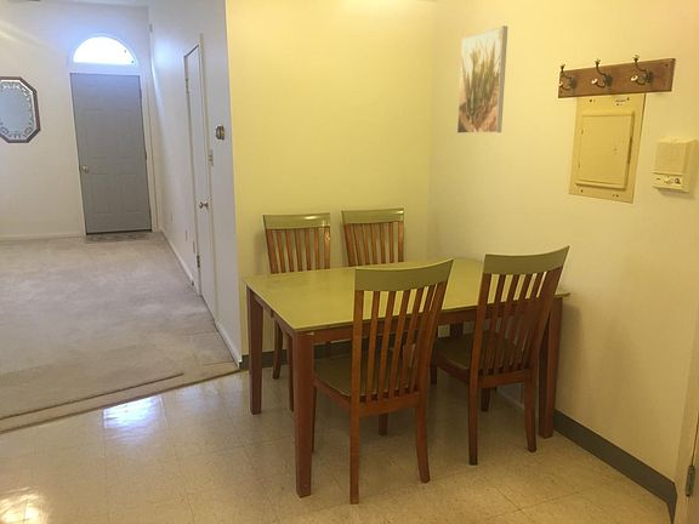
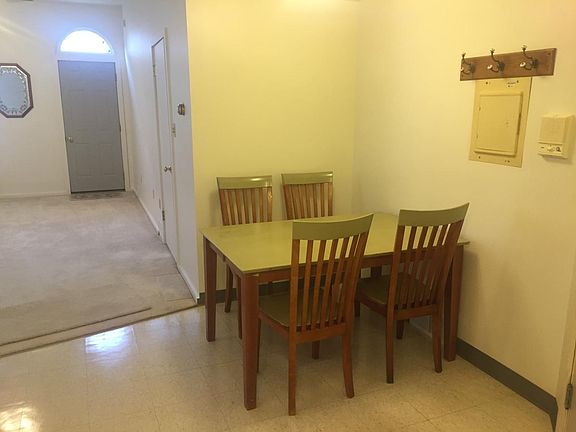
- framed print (481, 84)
